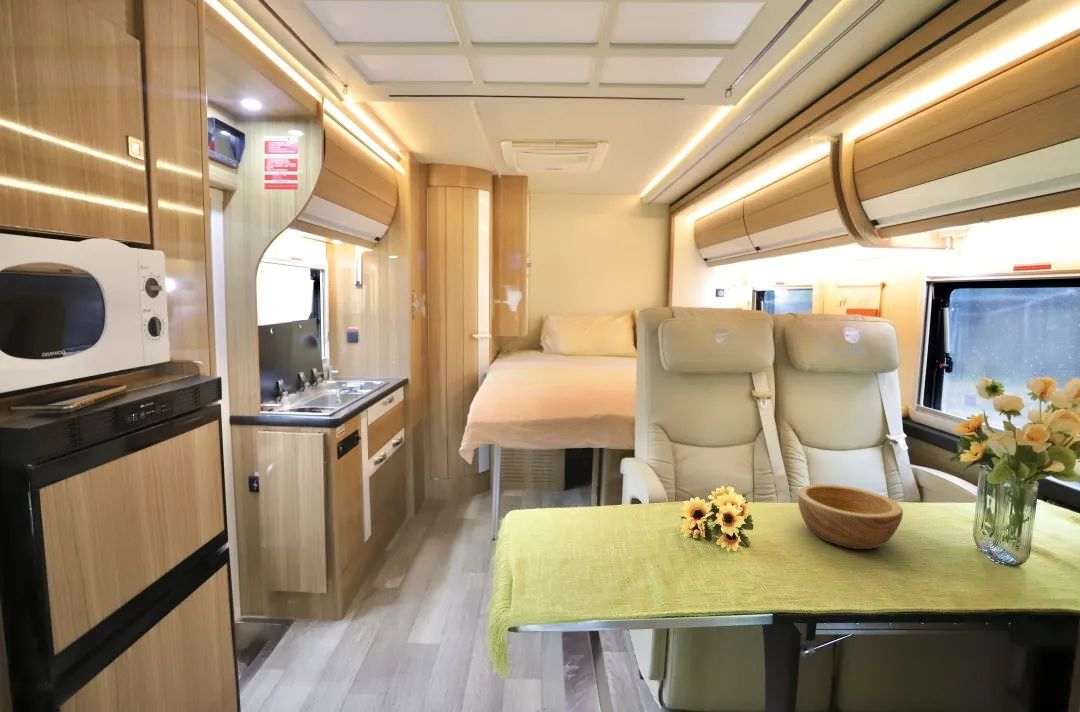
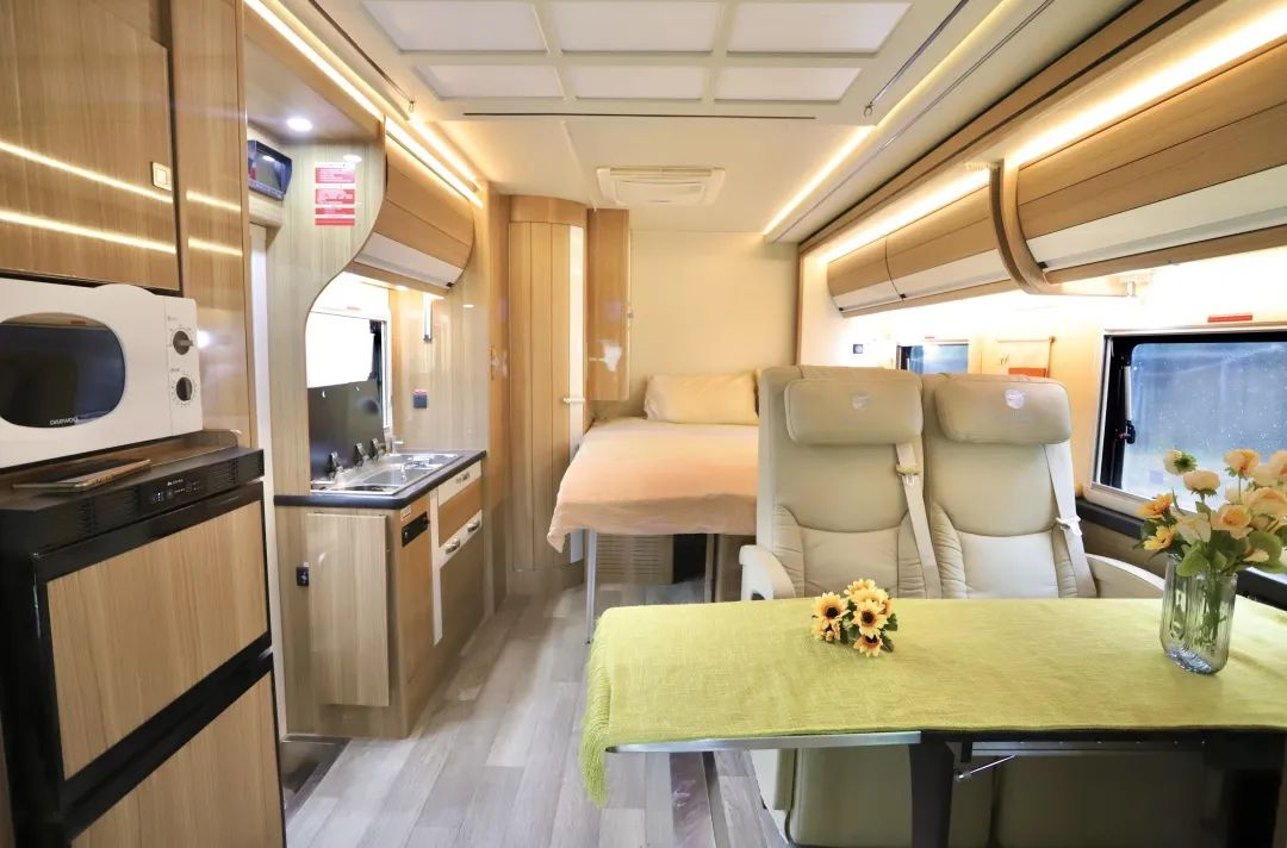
- bowl (846, 517)
